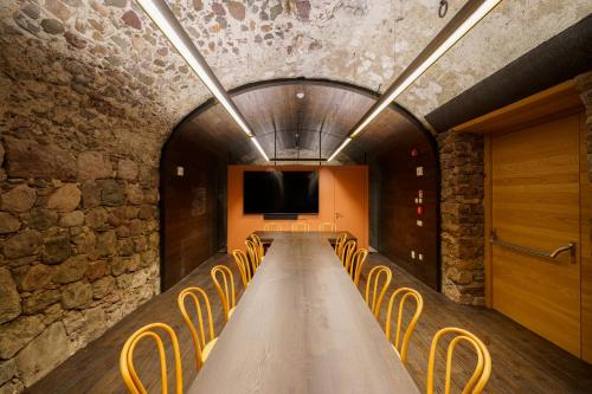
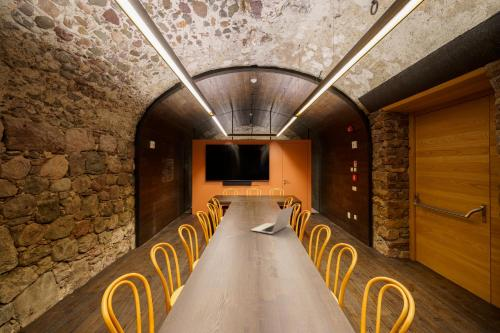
+ laptop (276, 219)
